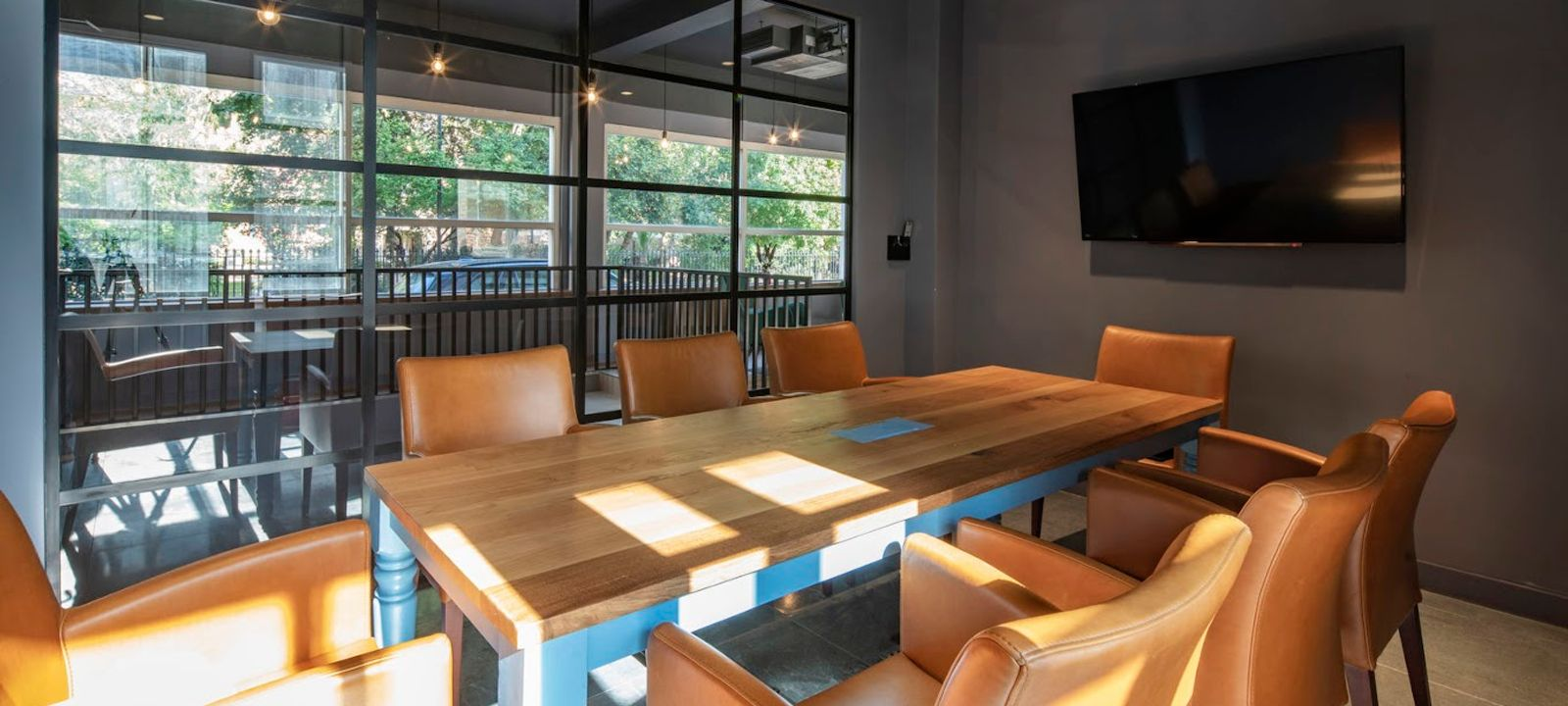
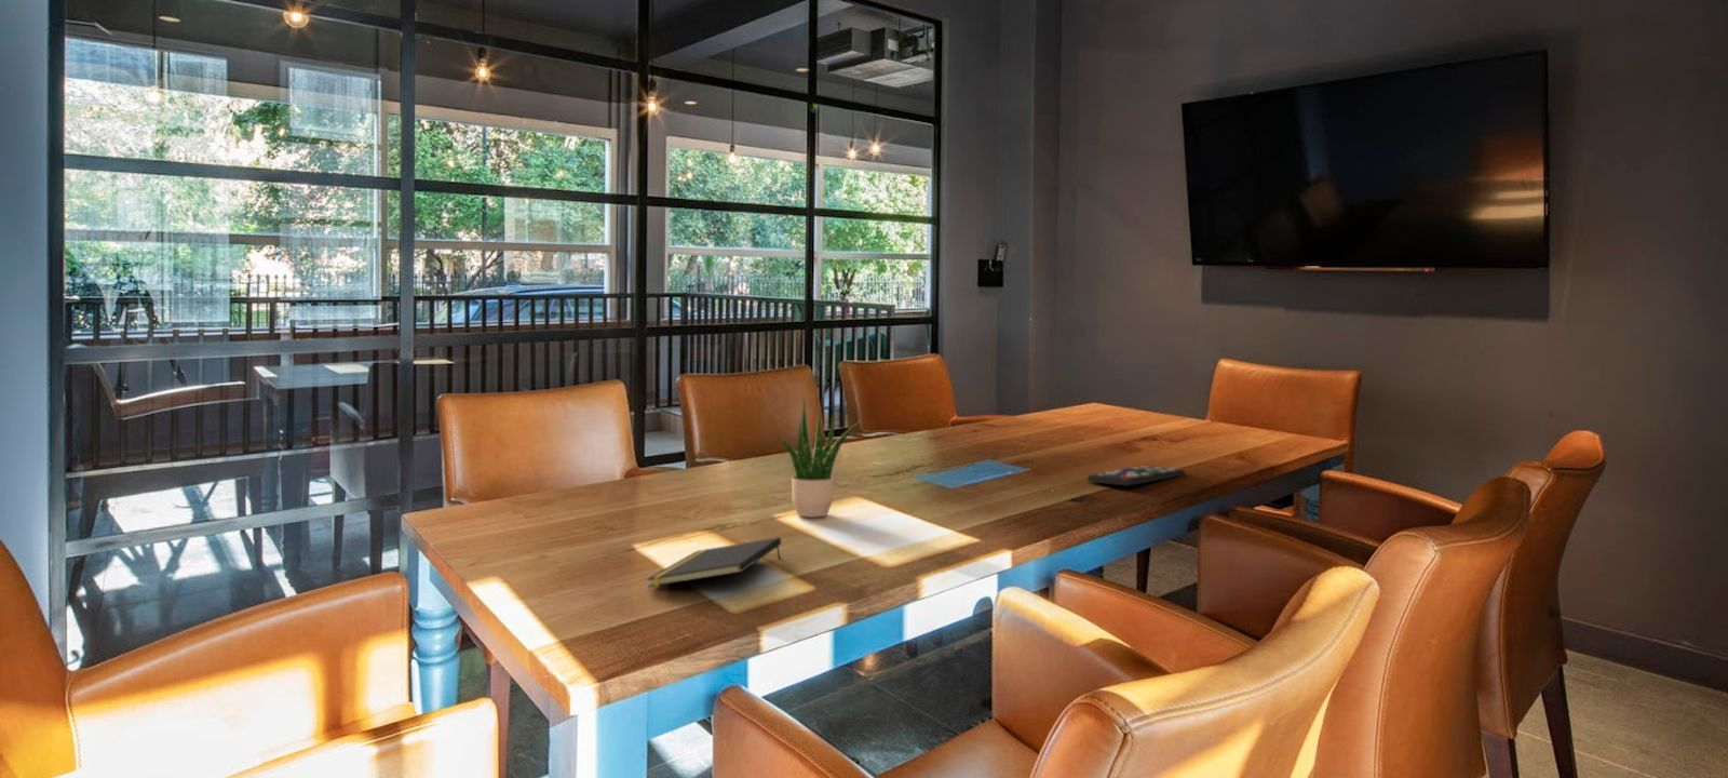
+ notepad (717, 561)
+ remote control (1137, 473)
+ potted plant (813, 456)
